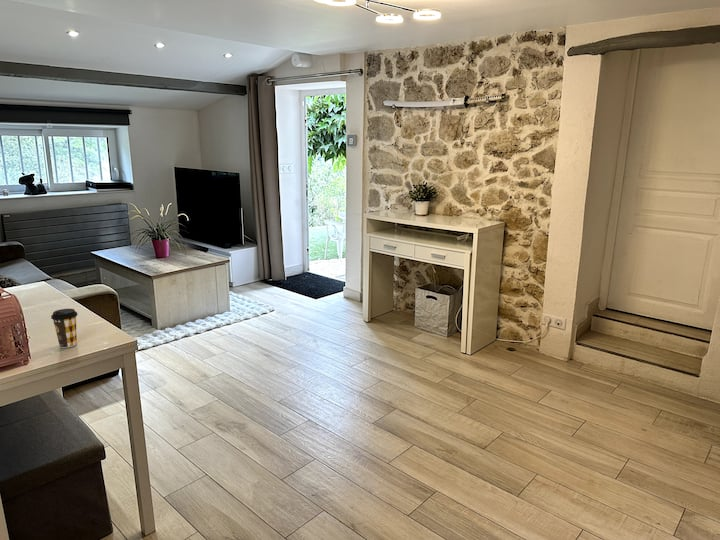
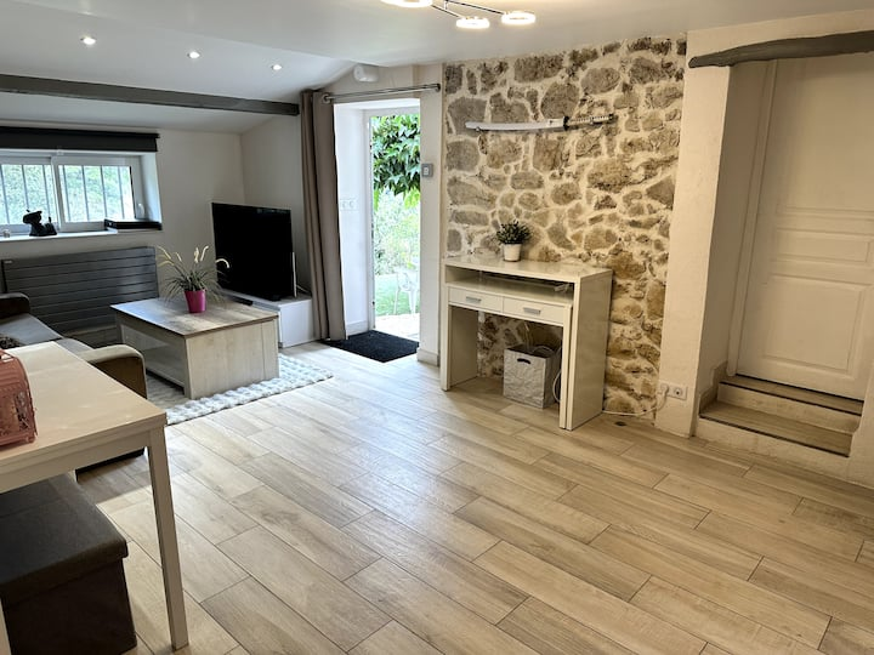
- coffee cup (66, 328)
